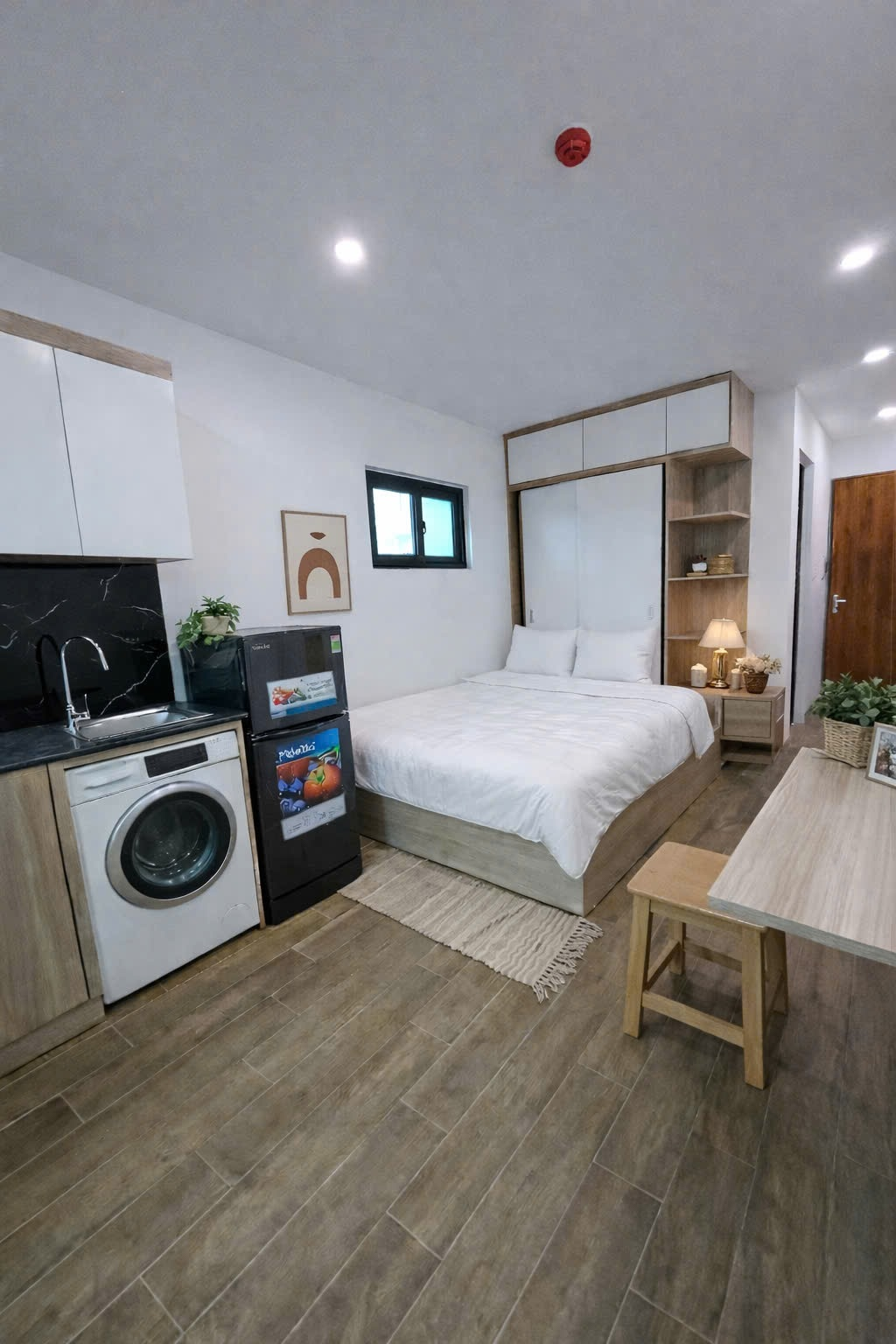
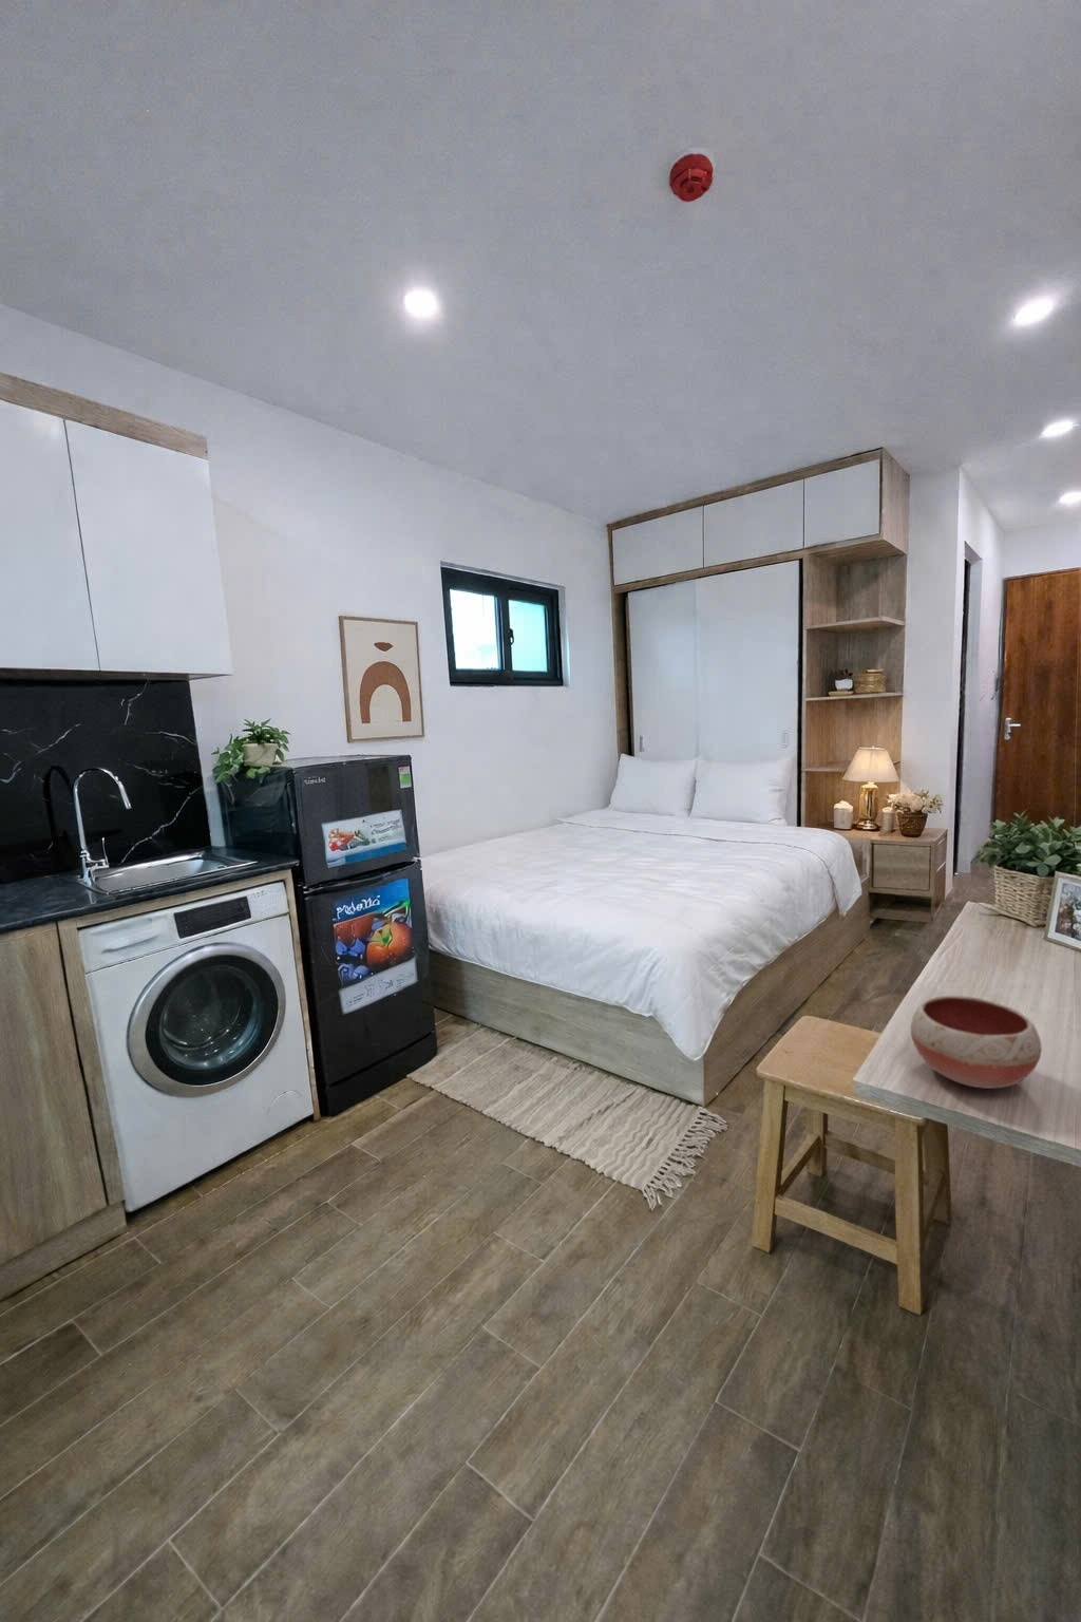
+ bowl (972, 1044)
